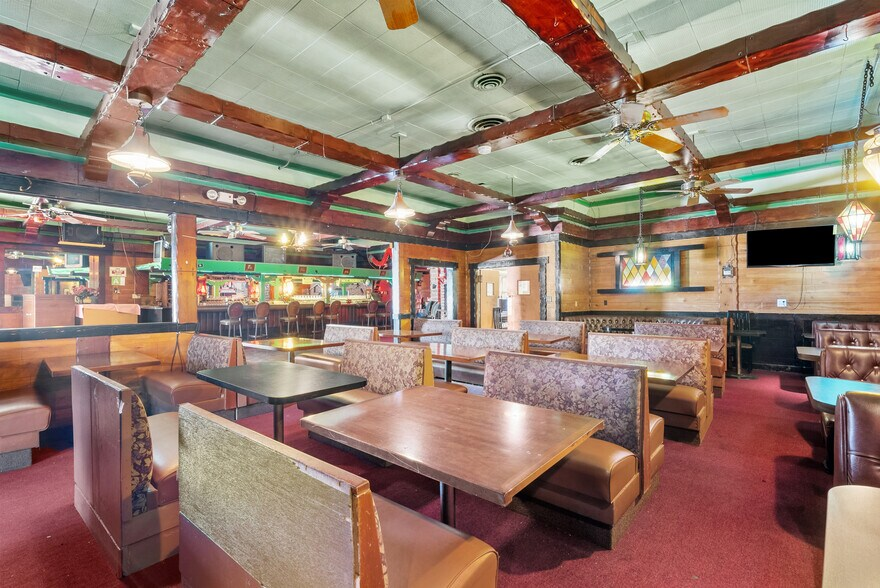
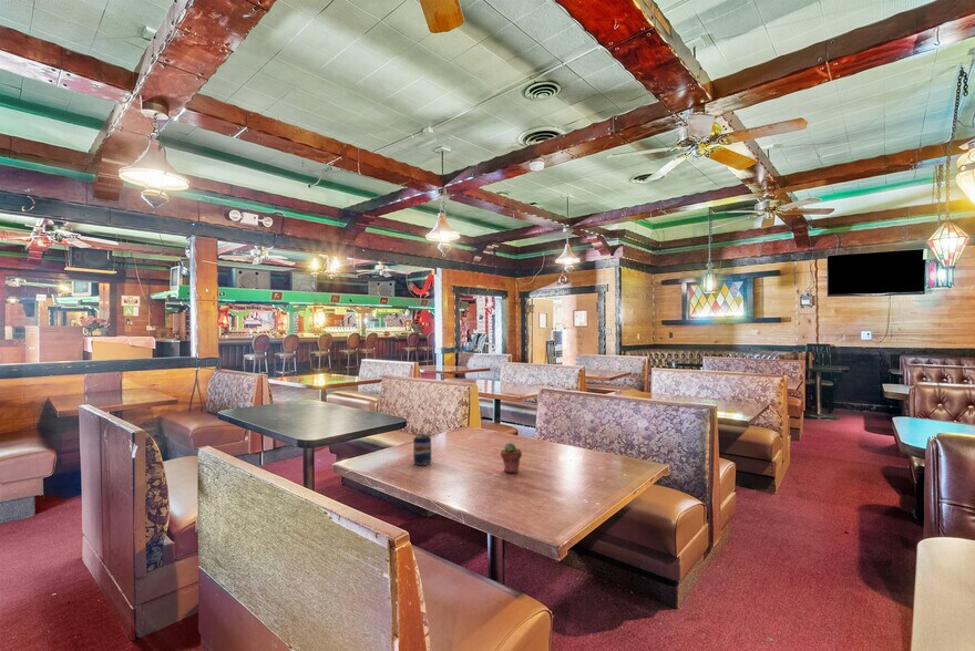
+ beverage can (422, 448)
+ potted succulent (511, 456)
